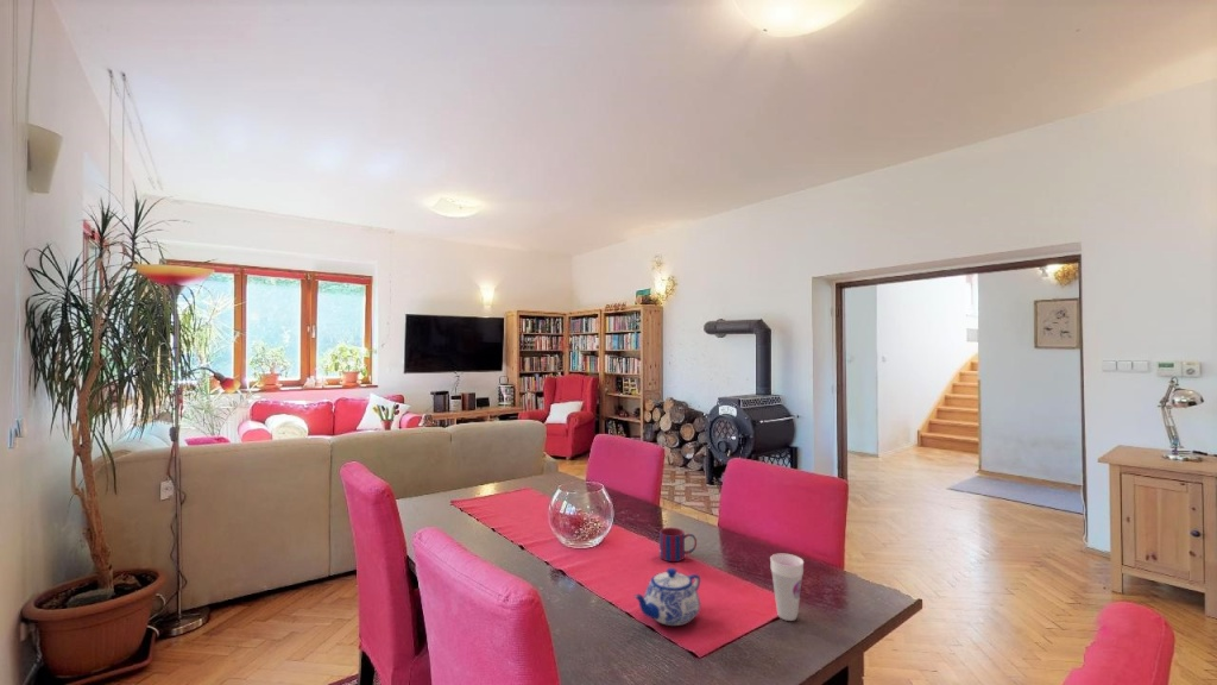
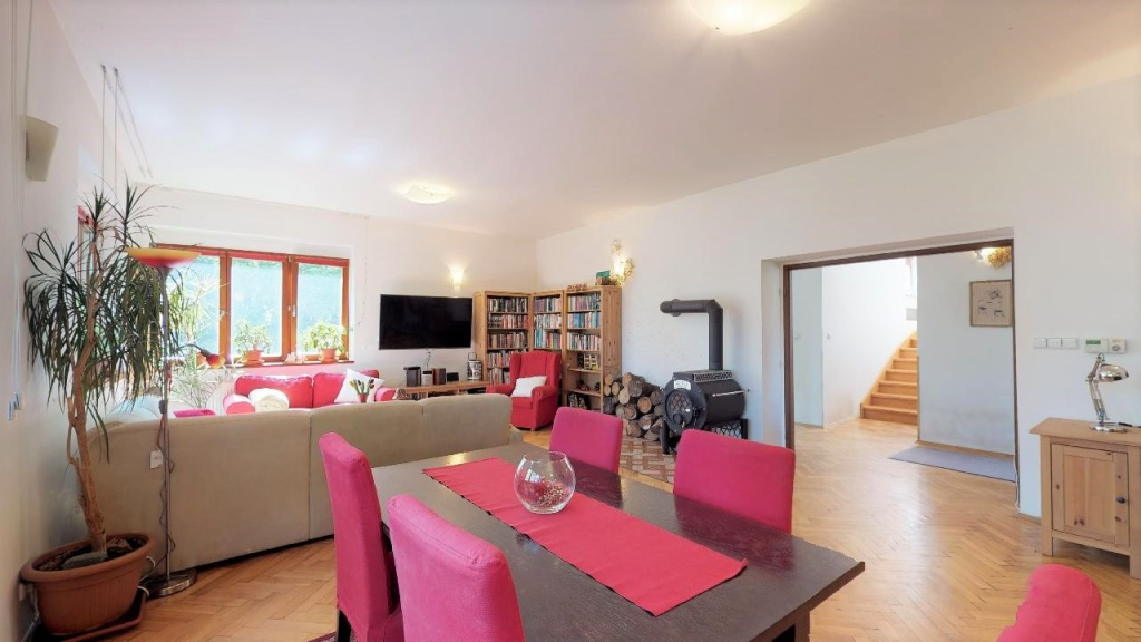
- mug (677, 545)
- cup (787, 587)
- teapot (668, 593)
